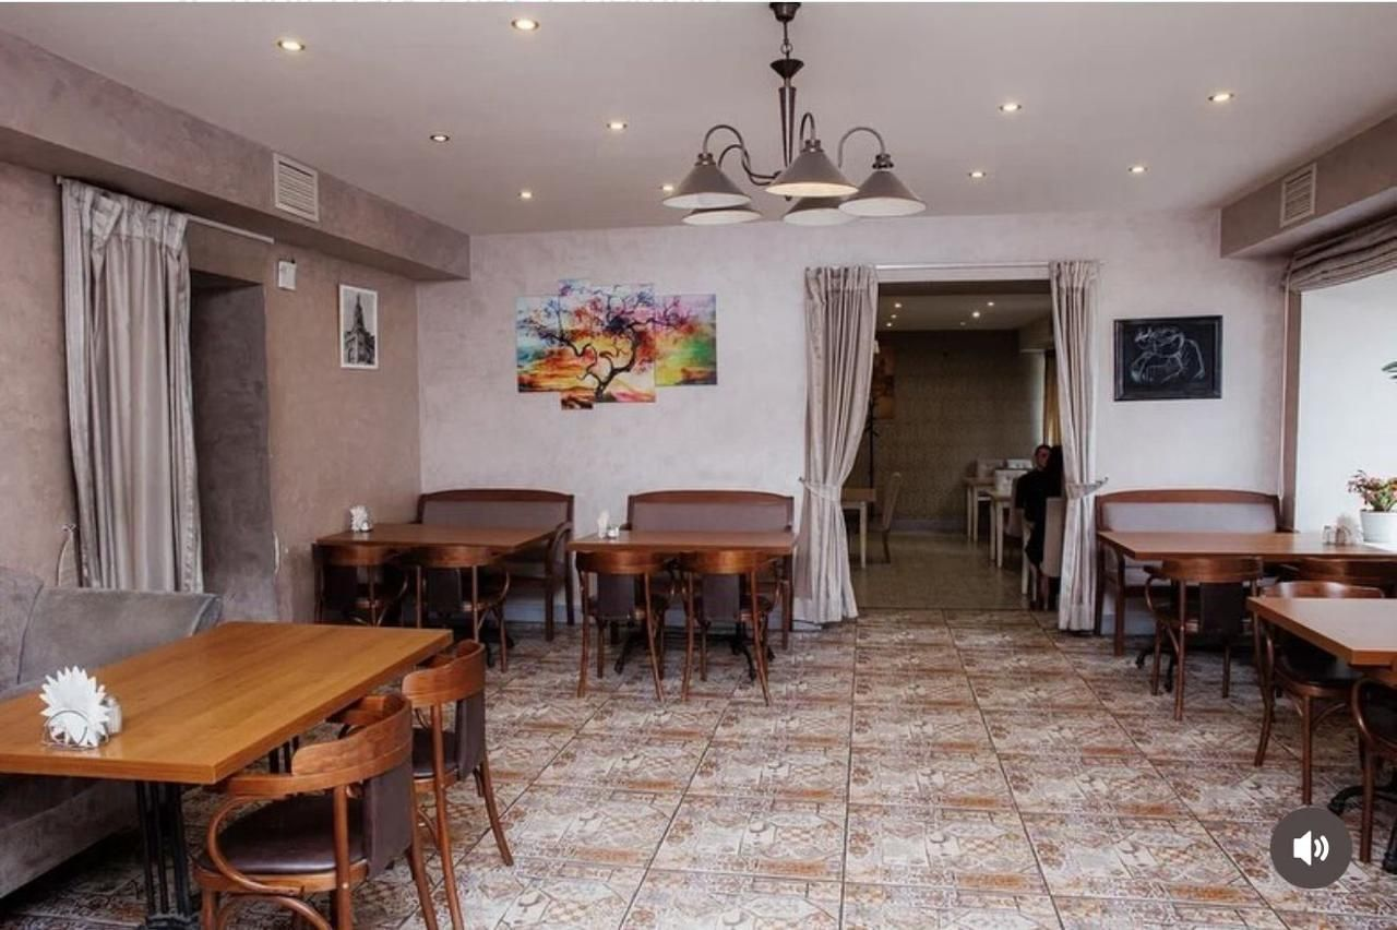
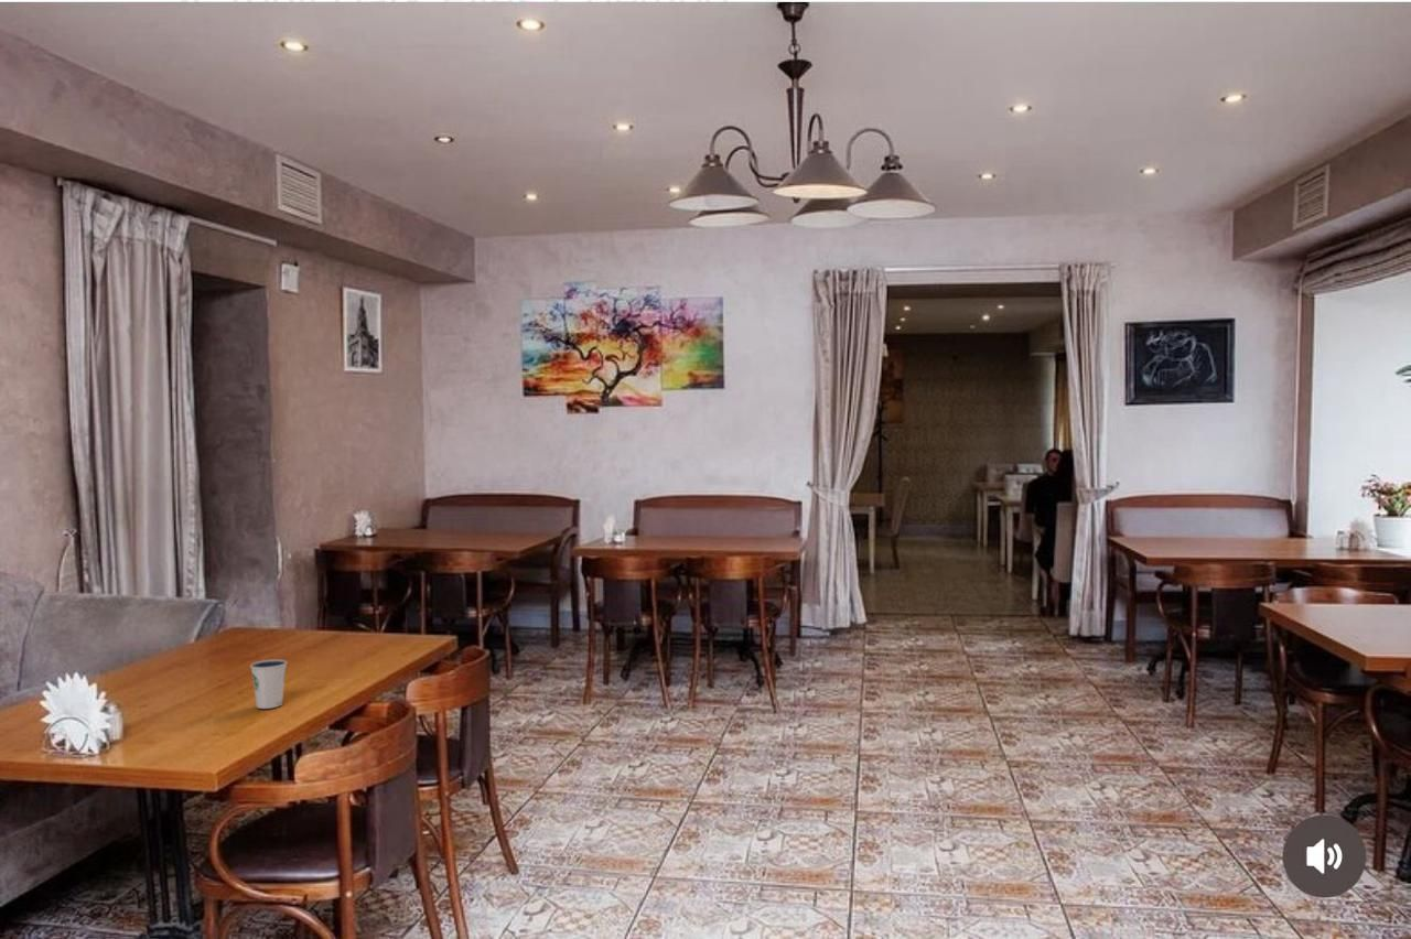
+ dixie cup (269, 684)
